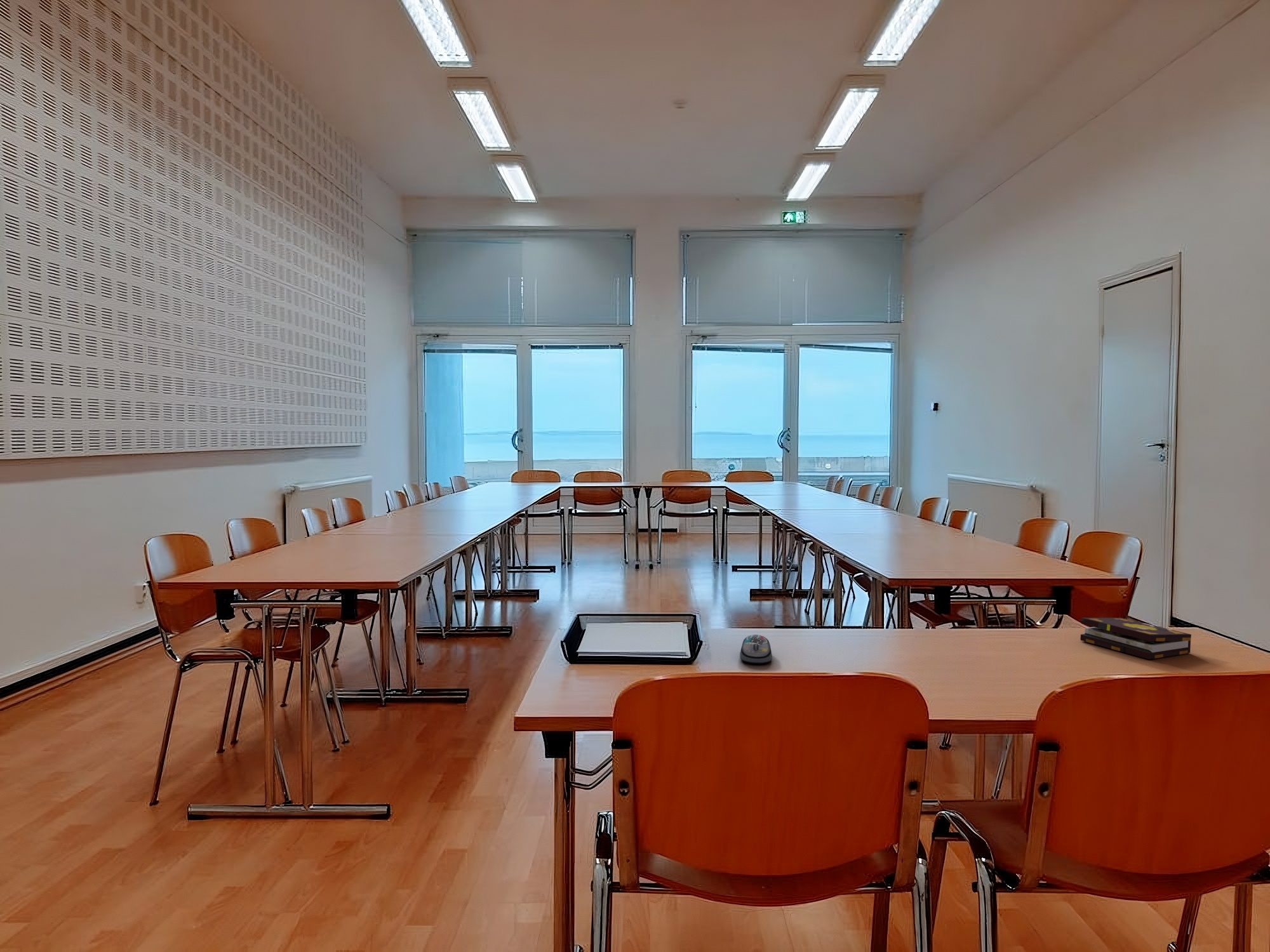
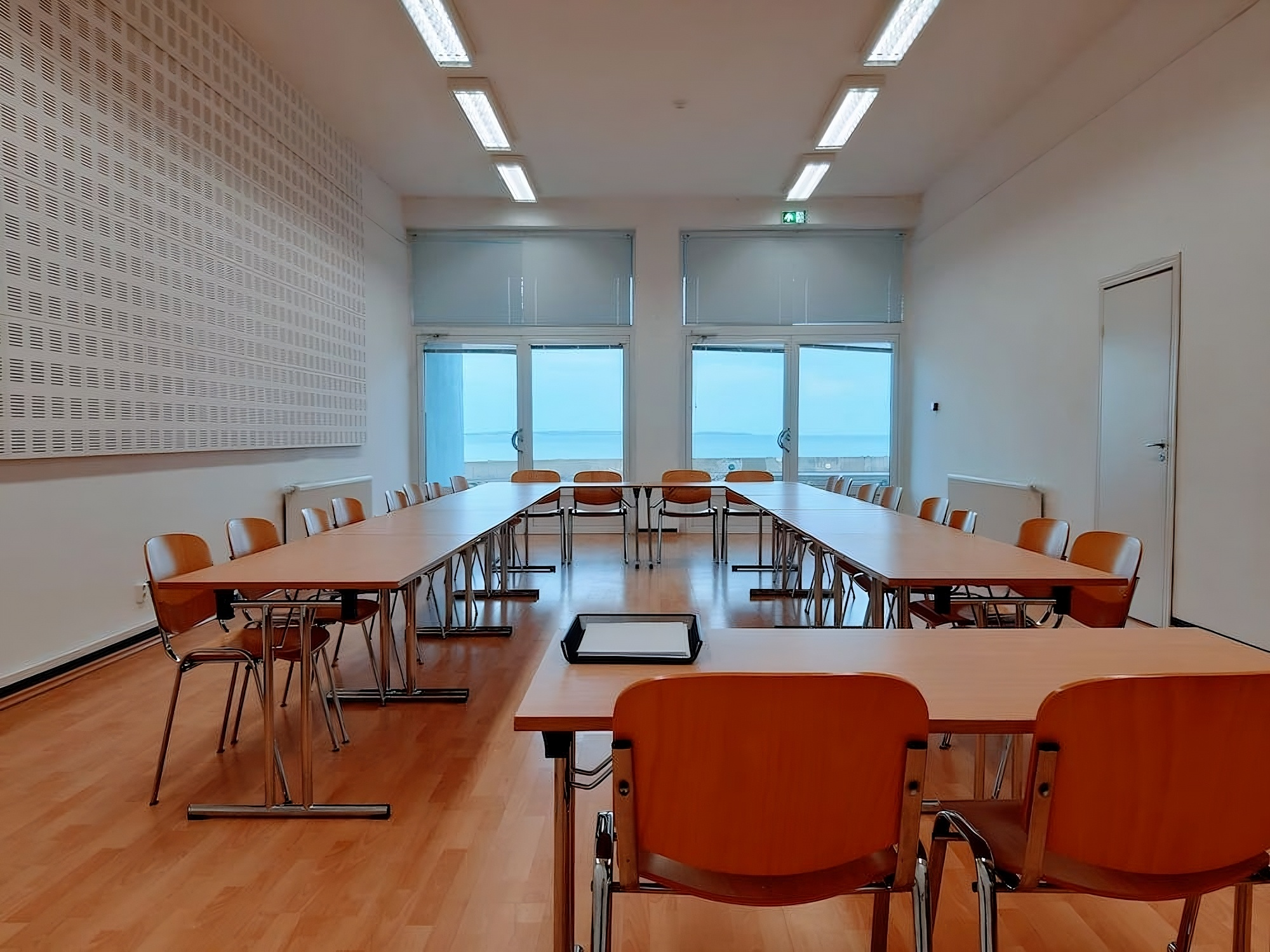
- book (1134, 635)
- computer mouse (756, 647)
